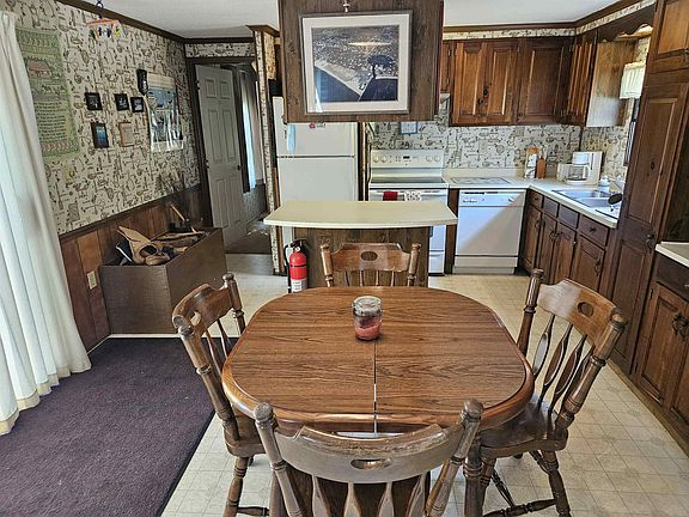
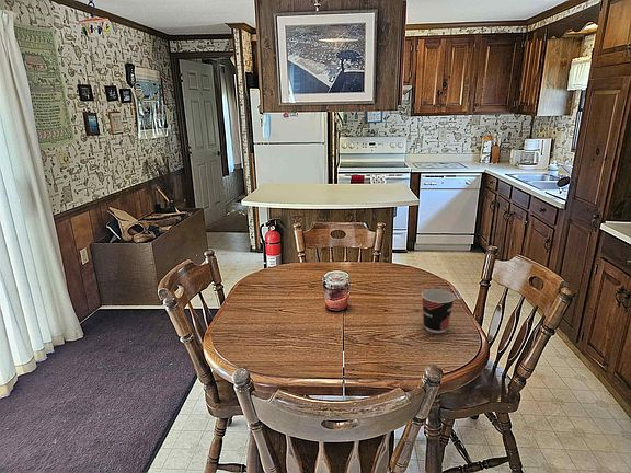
+ cup (436, 311)
